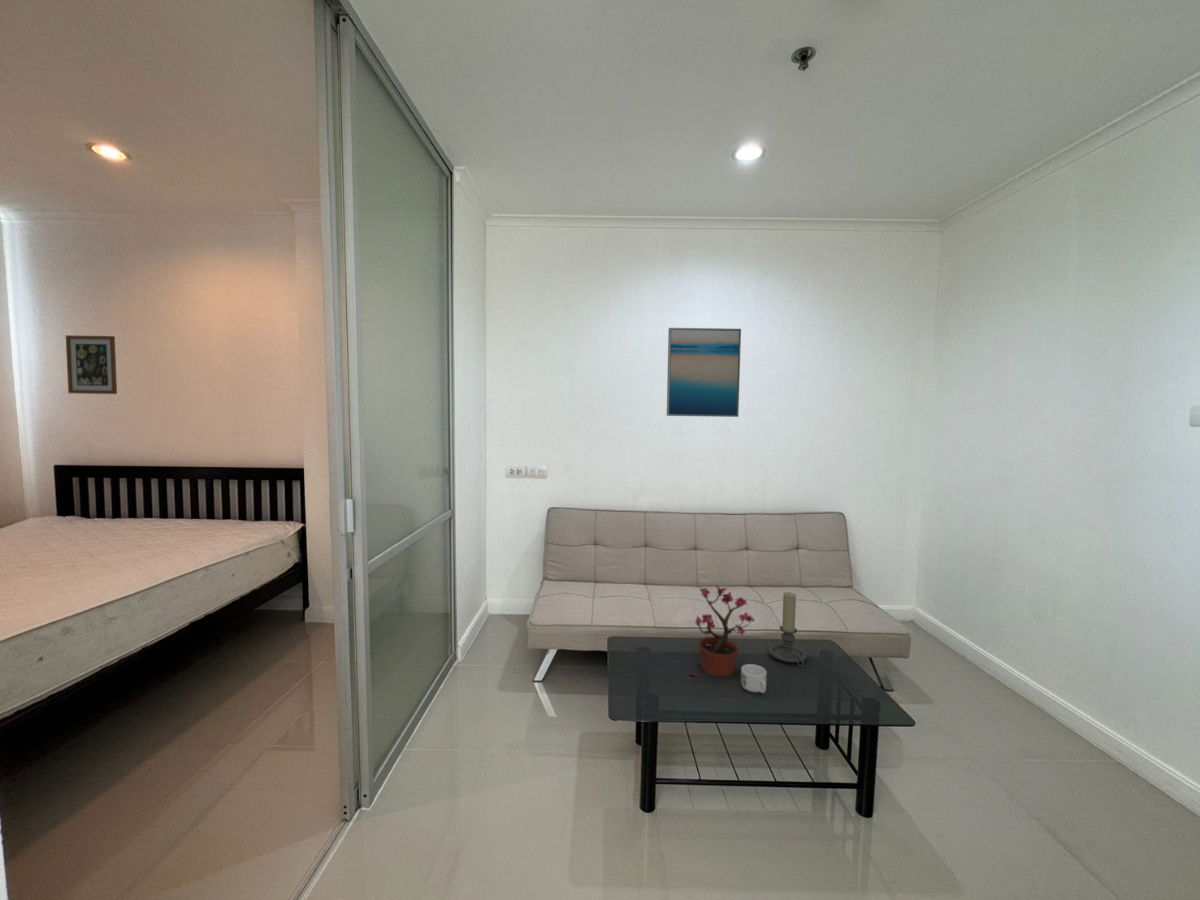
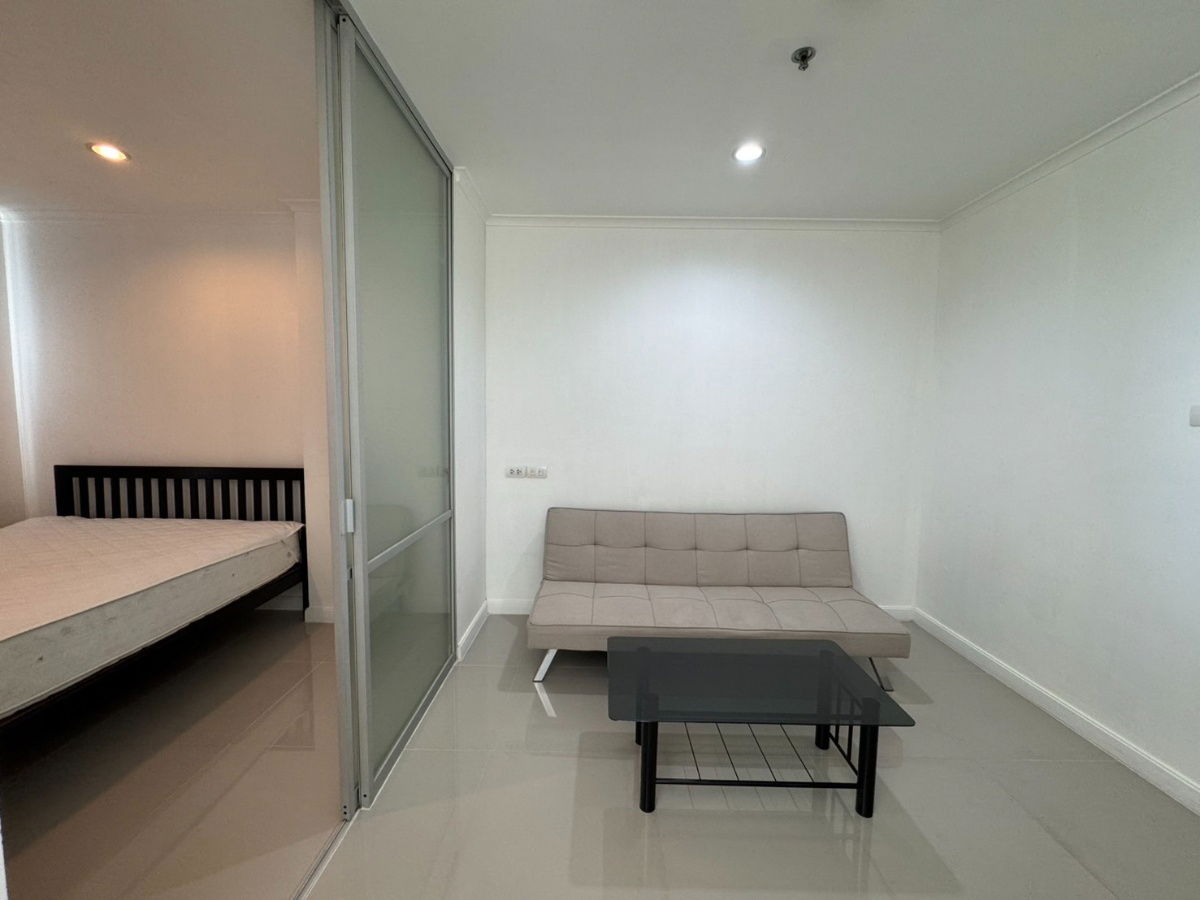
- potted plant (714, 625)
- mug (755, 680)
- candle holder (790, 626)
- wall art (91, 364)
- wall art (703, 372)
